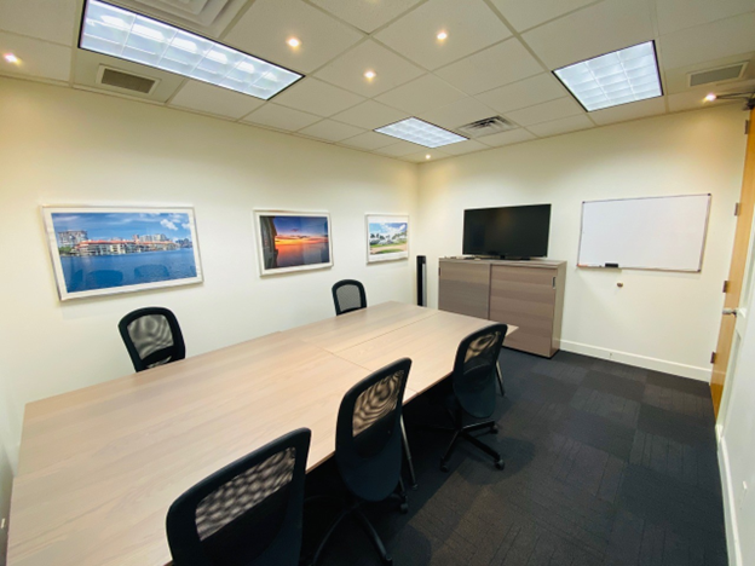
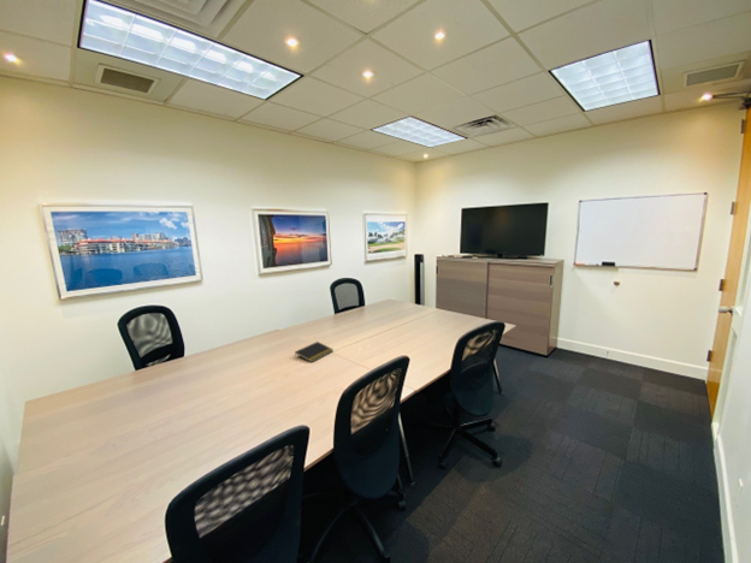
+ notepad (314, 350)
